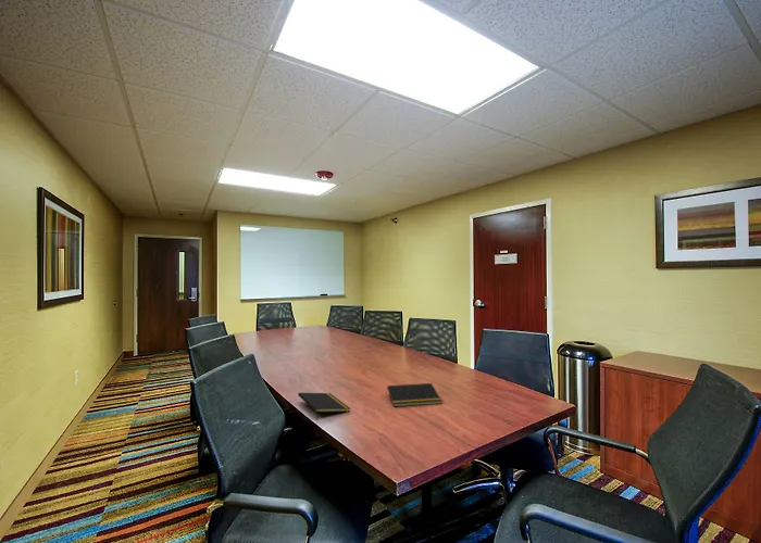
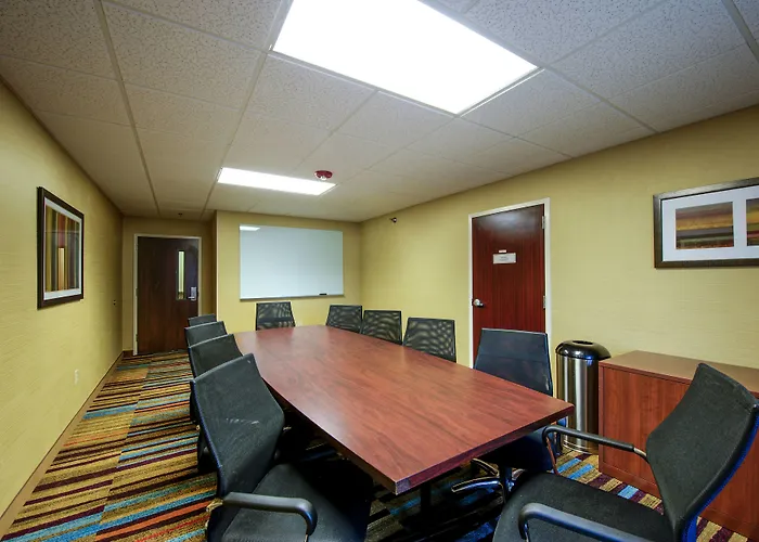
- notepad (413, 394)
- notepad (323, 401)
